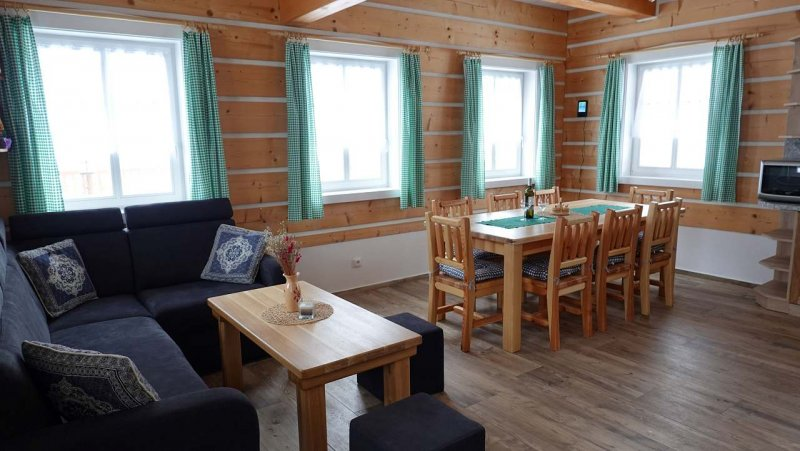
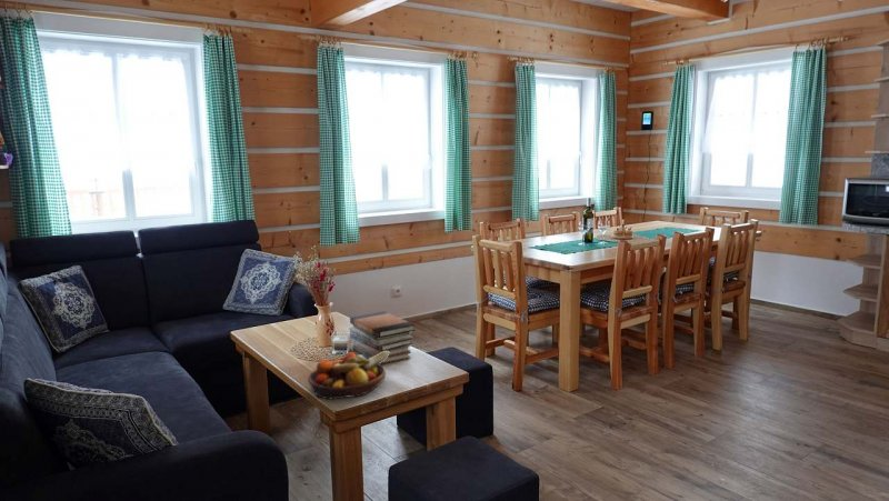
+ fruit bowl (347, 369)
+ book stack (380, 337)
